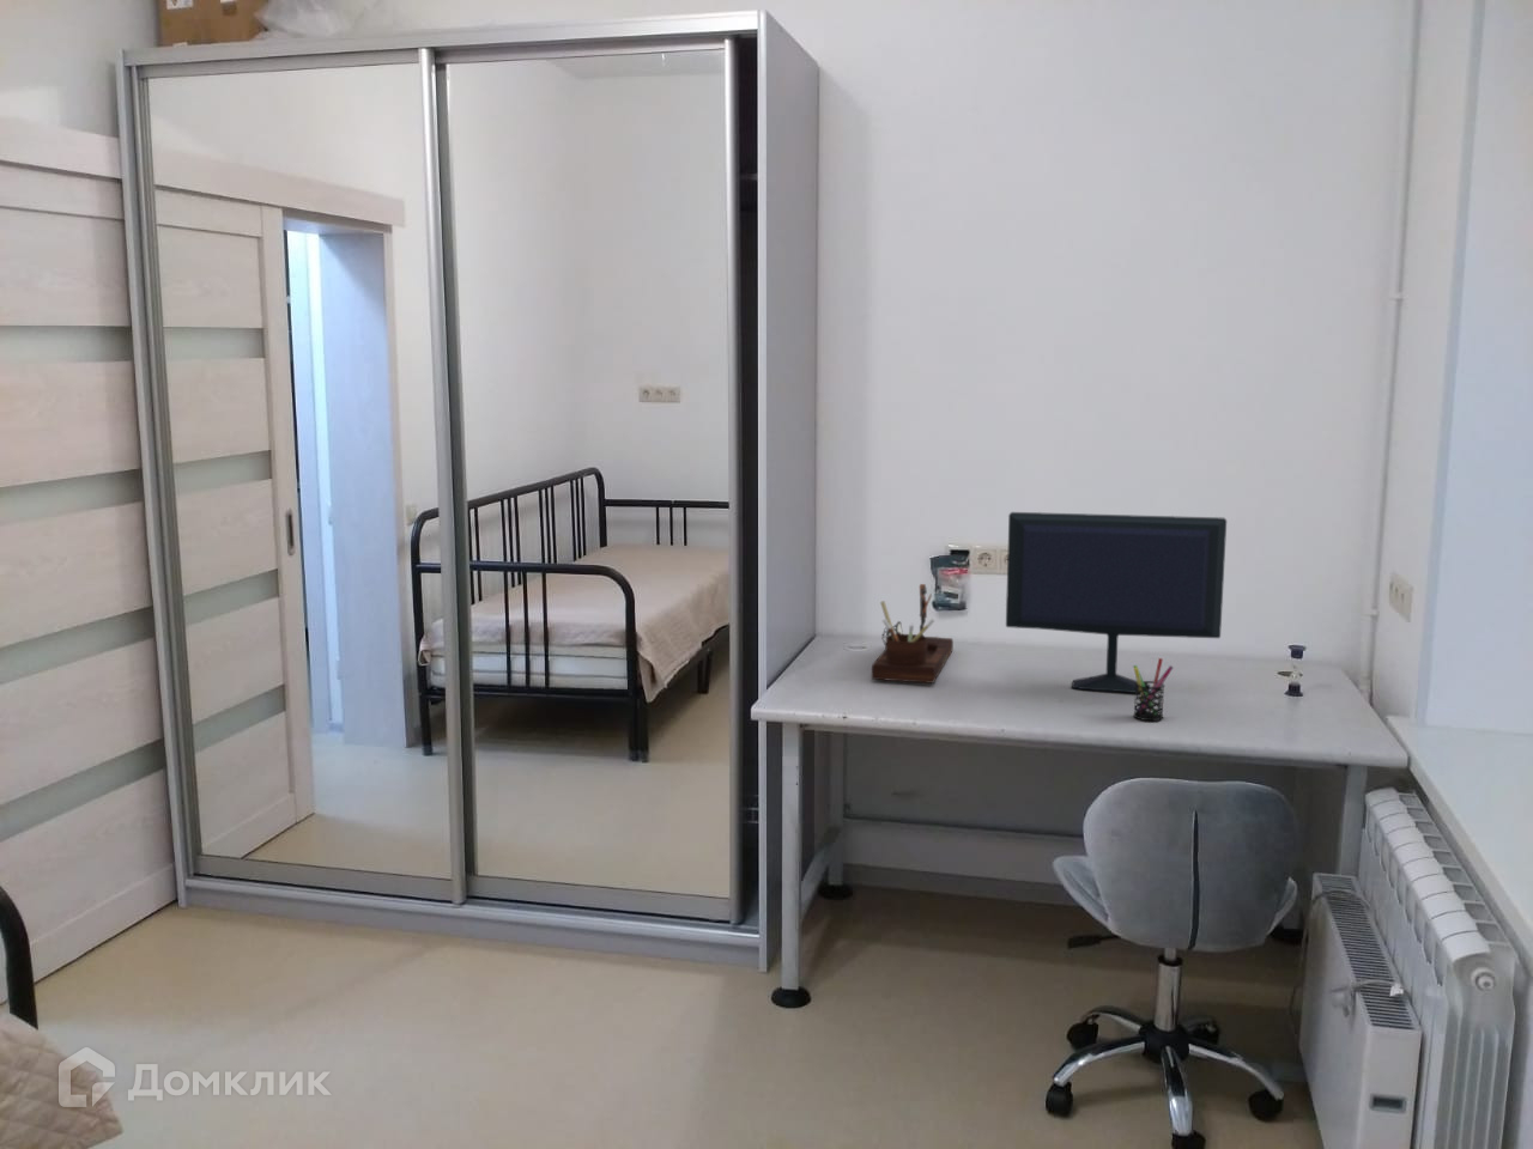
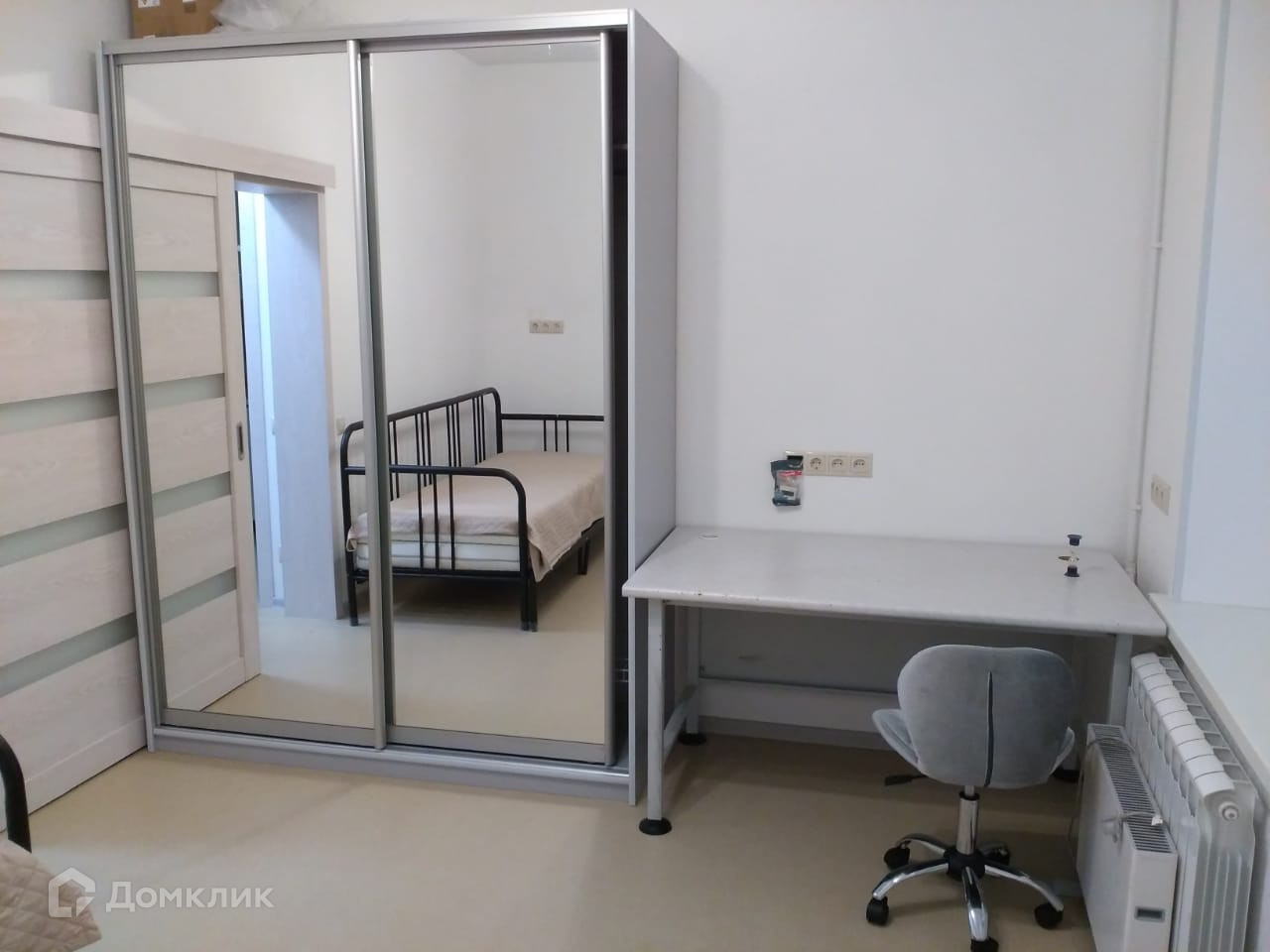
- pen holder (1148, 687)
- desk organizer (911, 630)
- computer monitor (1112, 601)
